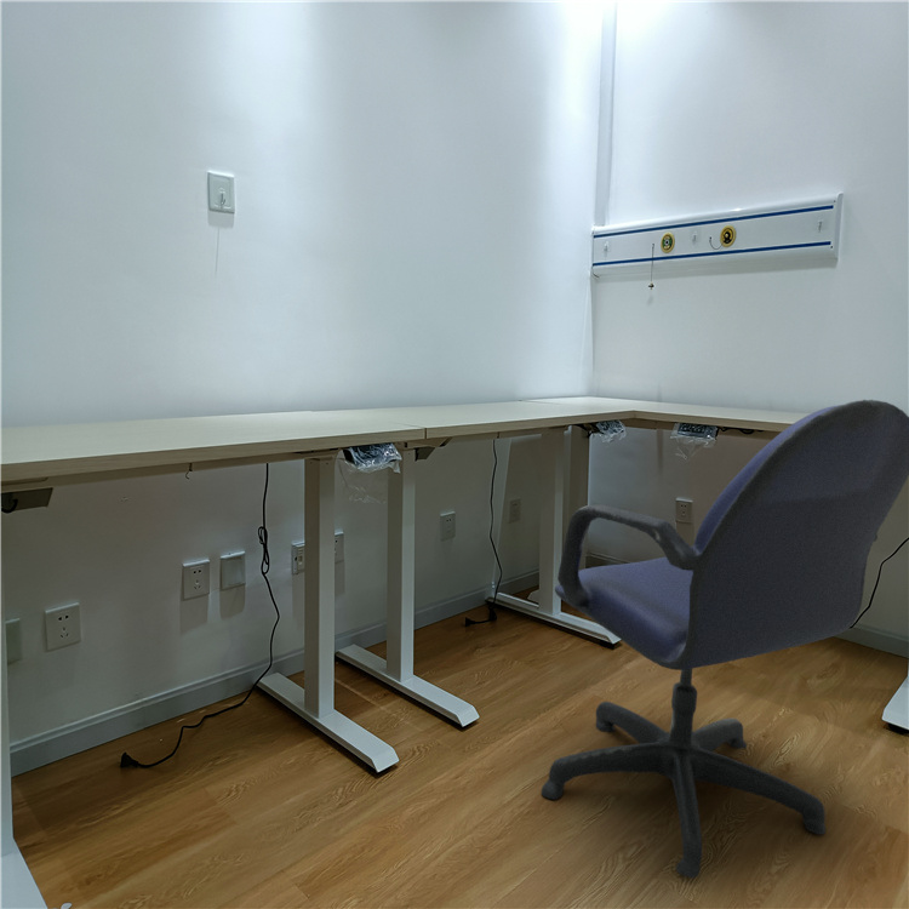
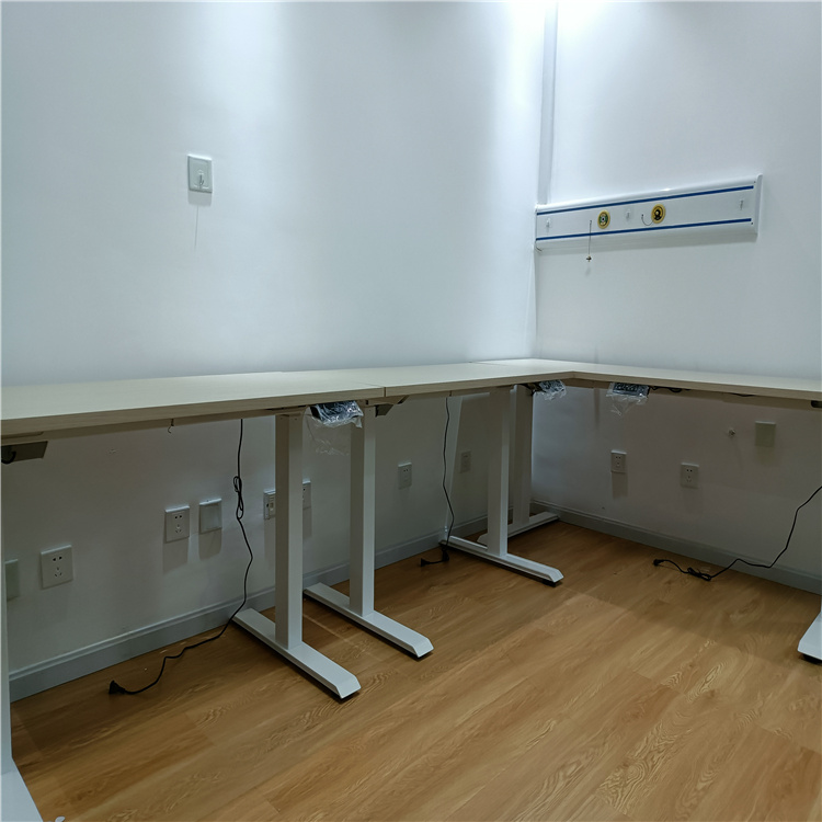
- office chair (698, 599)
